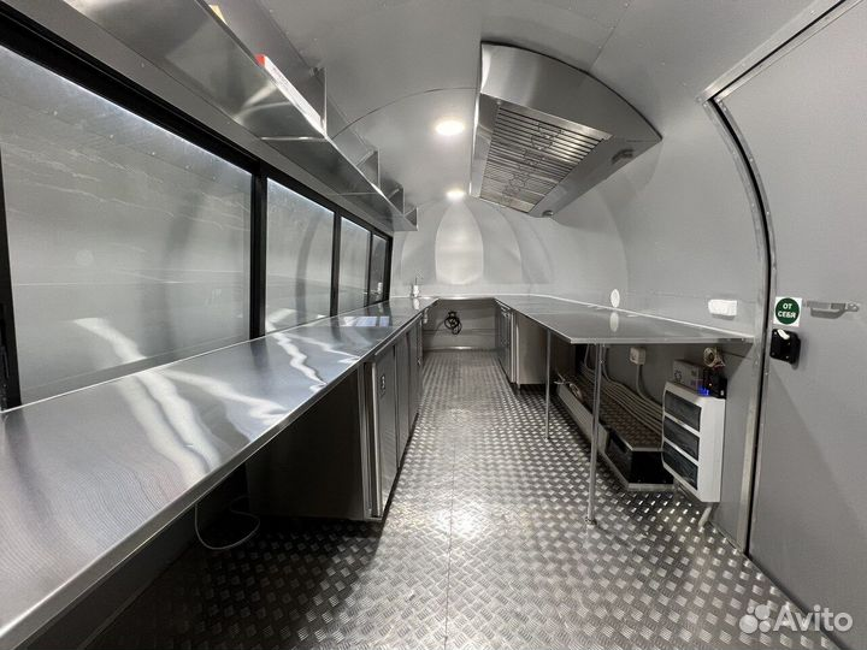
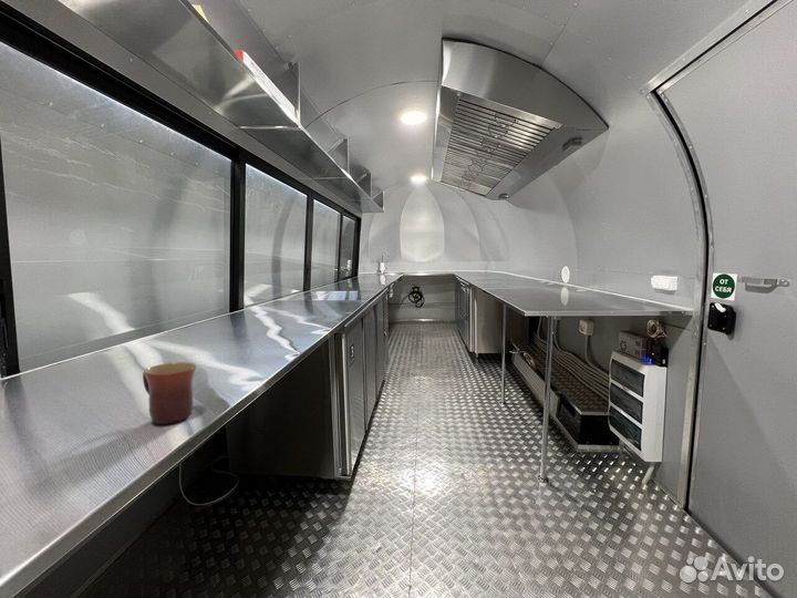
+ mug (165, 391)
